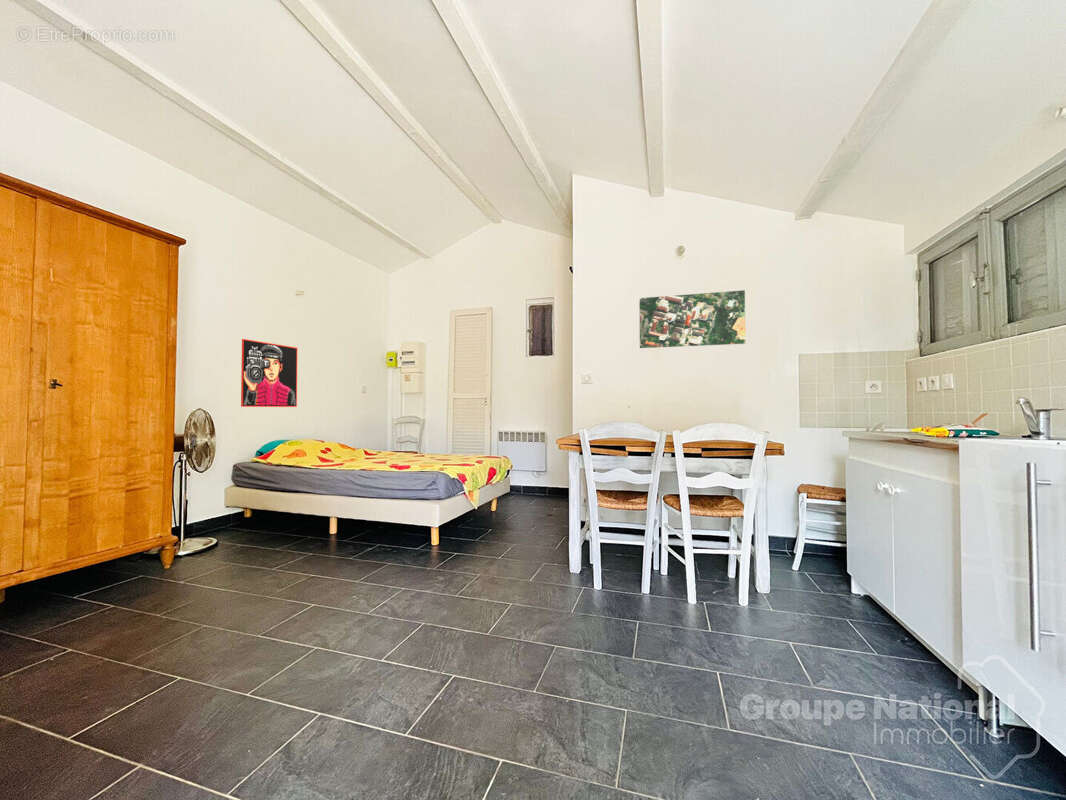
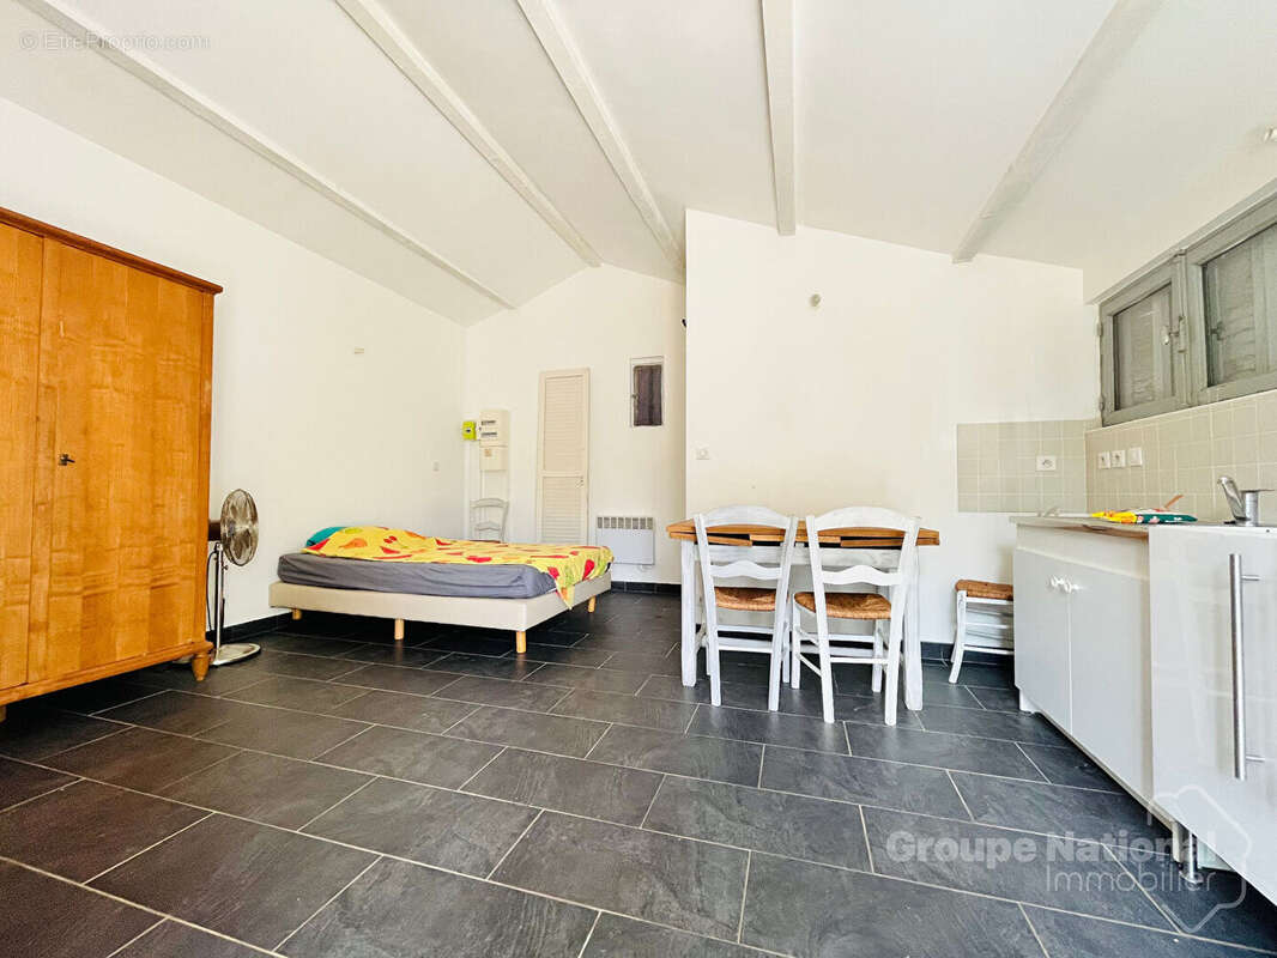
- aerial map (690, 319)
- pixel art (271, 375)
